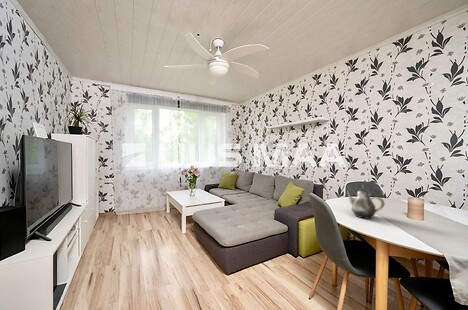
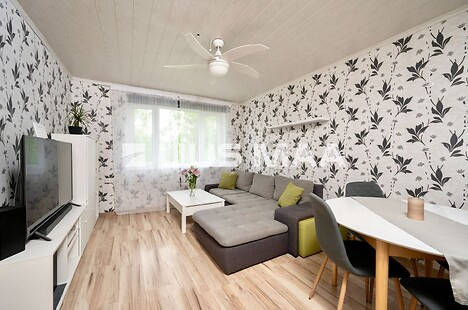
- teapot (363, 200)
